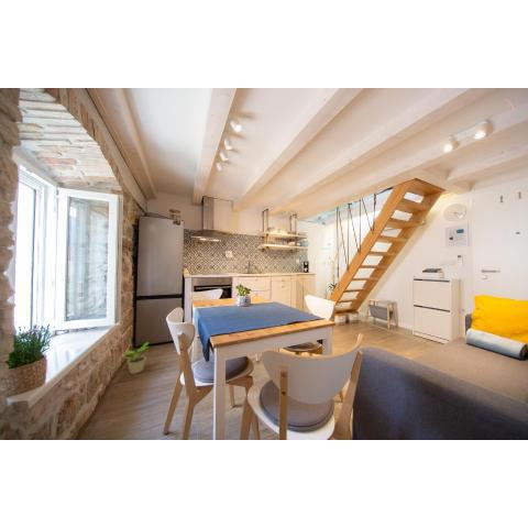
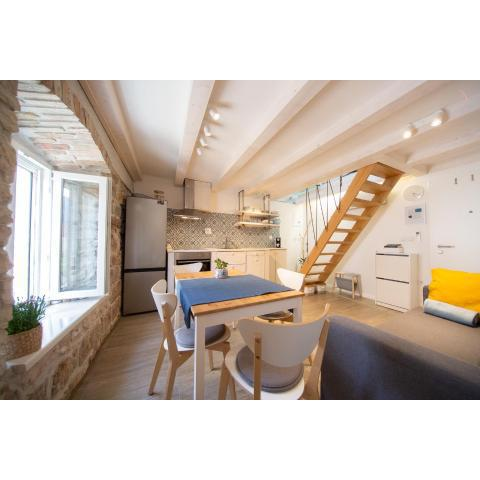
- potted plant (135, 358)
